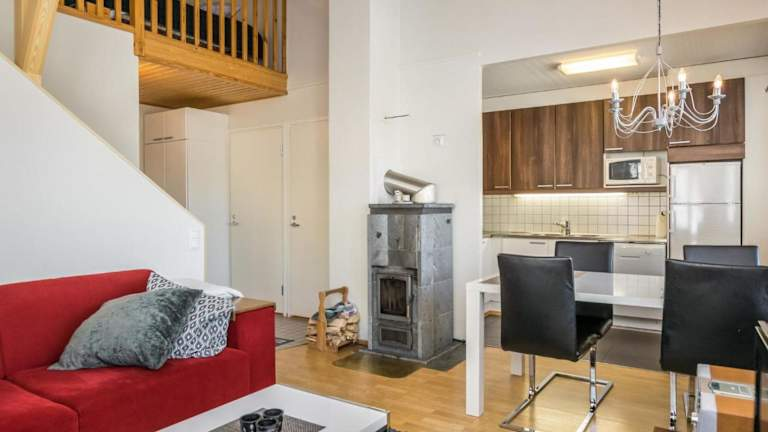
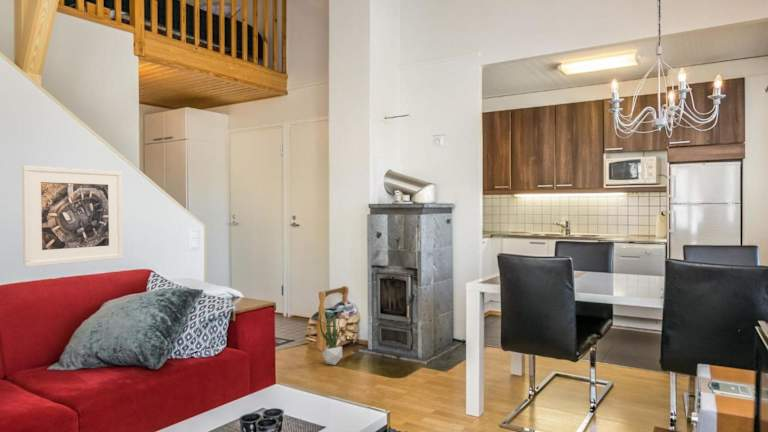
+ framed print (76, 215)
+ potted plant (330, 337)
